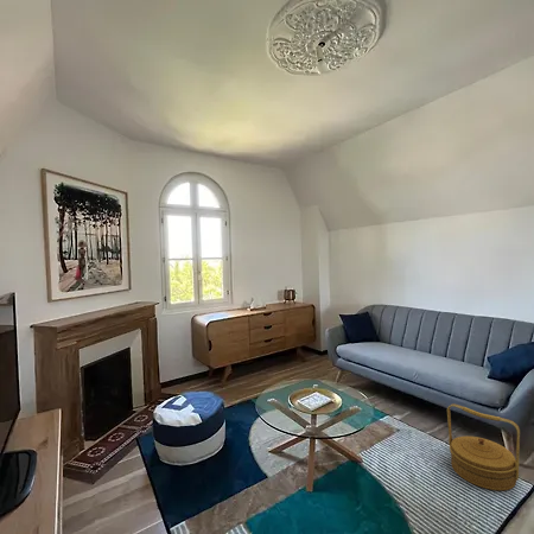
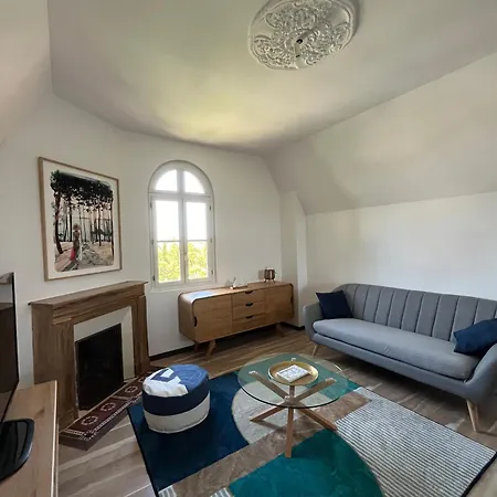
- woven basket (481, 441)
